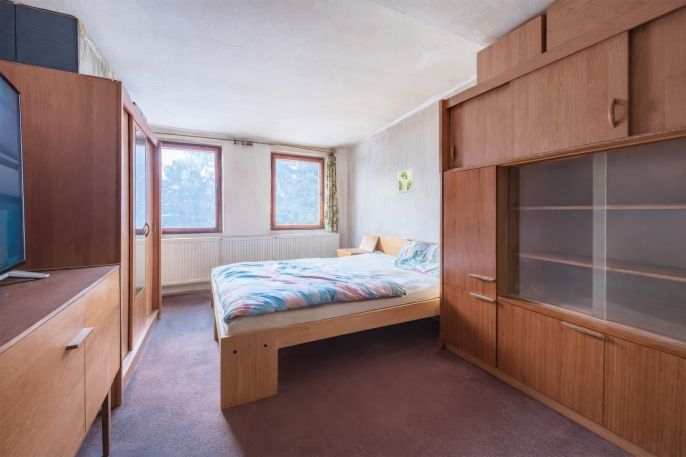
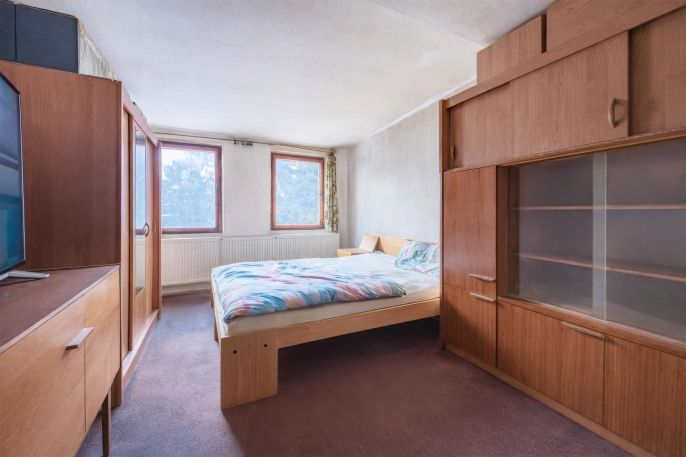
- wall art (405, 181)
